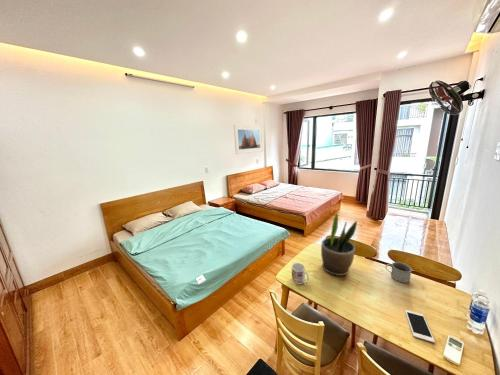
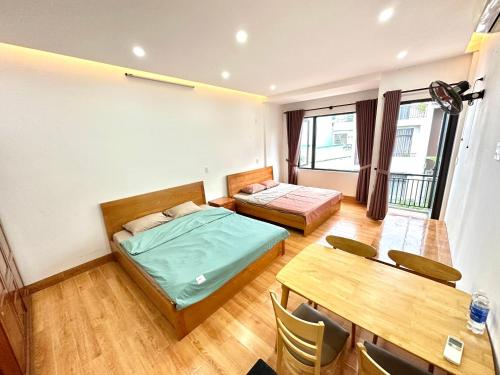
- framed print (249, 139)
- mug (300, 274)
- cell phone (418, 324)
- mug (399, 271)
- potted plant (337, 243)
